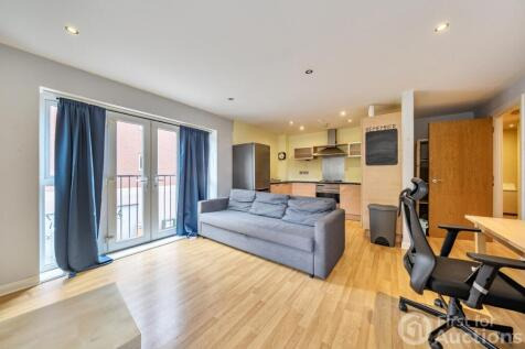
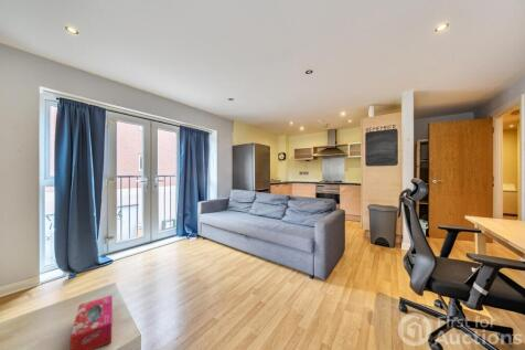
+ tissue box (94, 321)
